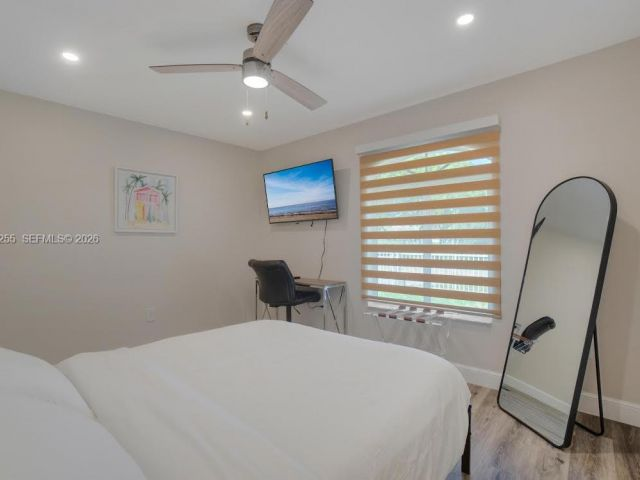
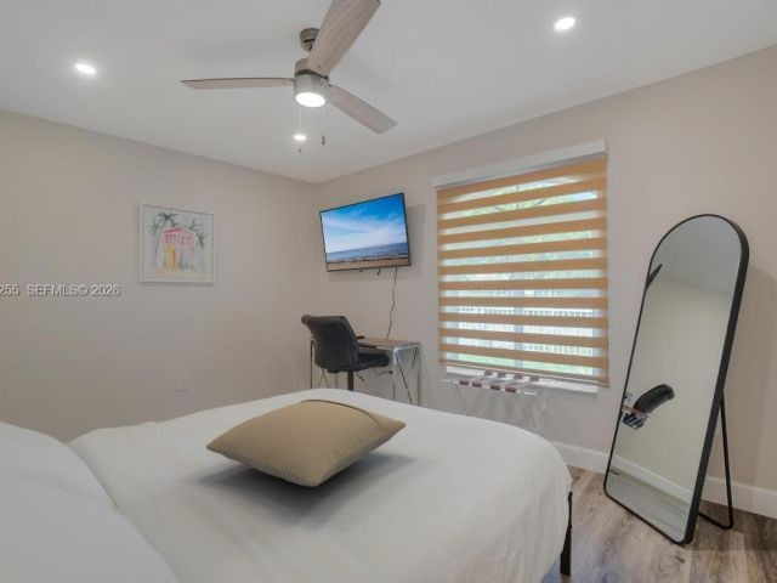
+ pillow (311, 435)
